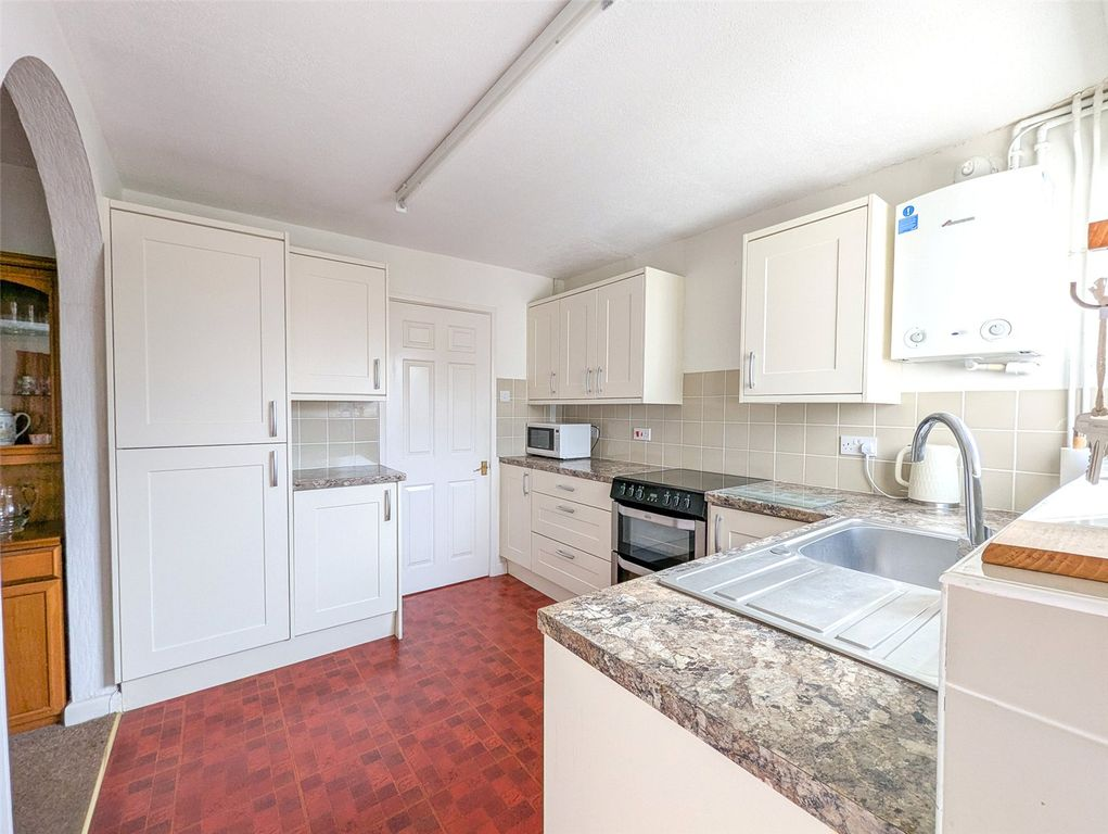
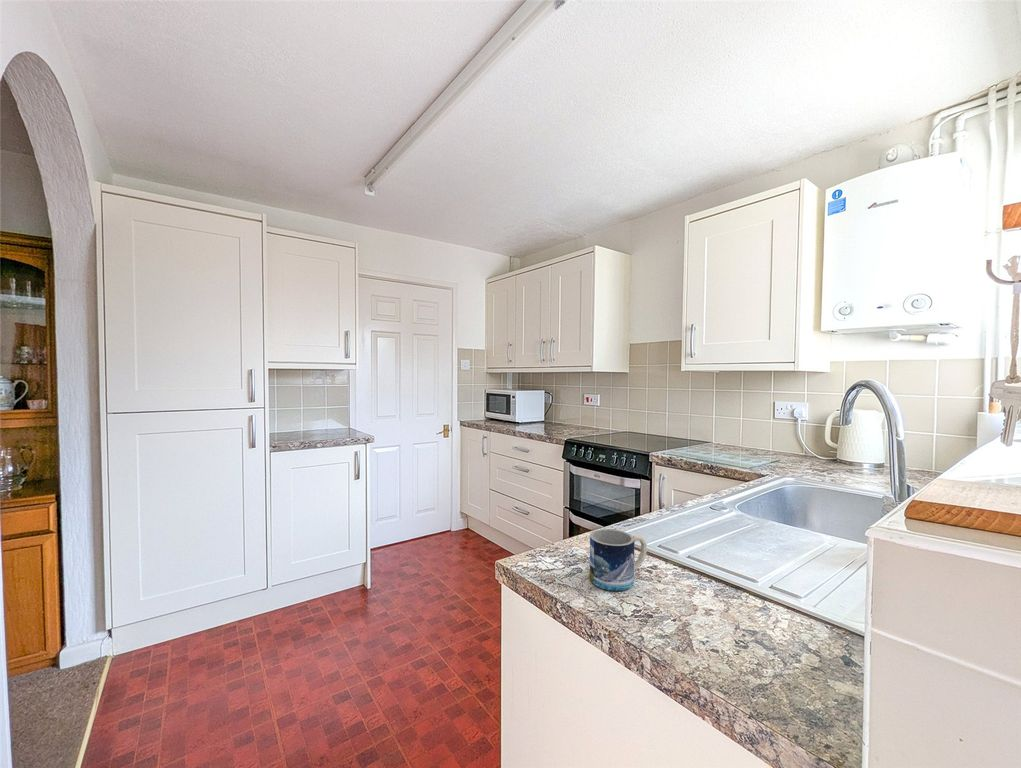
+ mug (619, 557)
